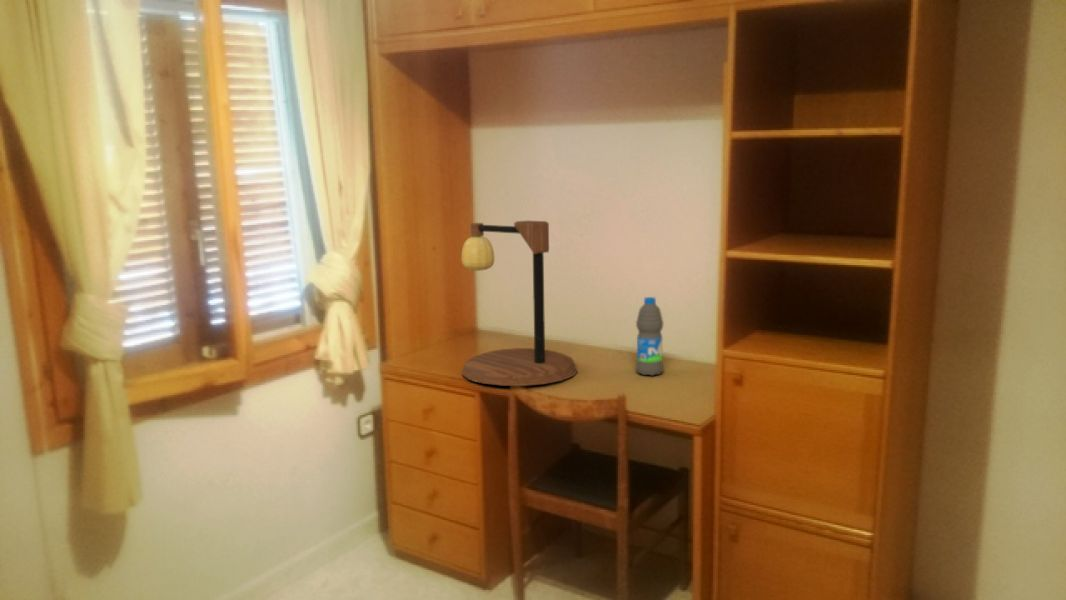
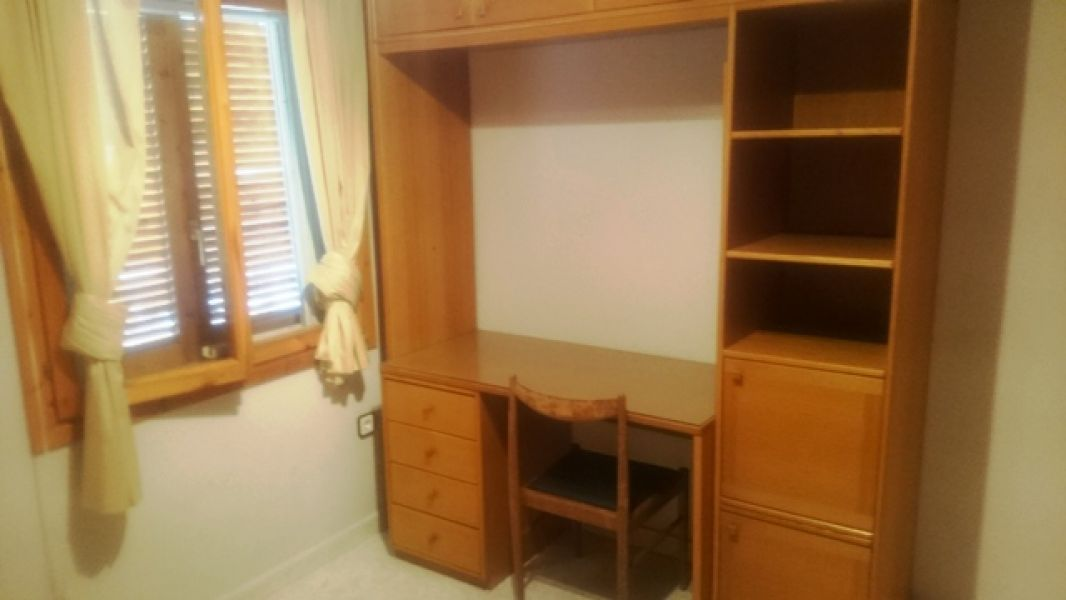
- water bottle (649, 335)
- table lamp (533, 295)
